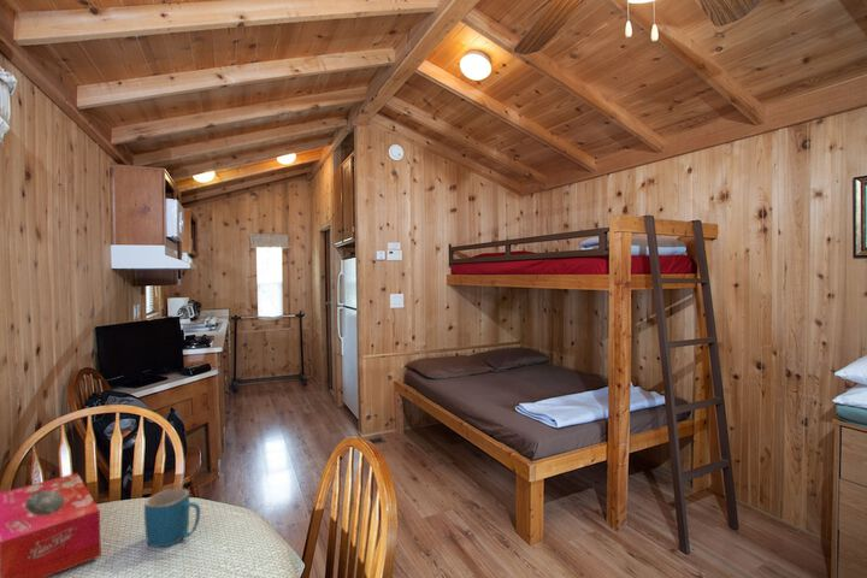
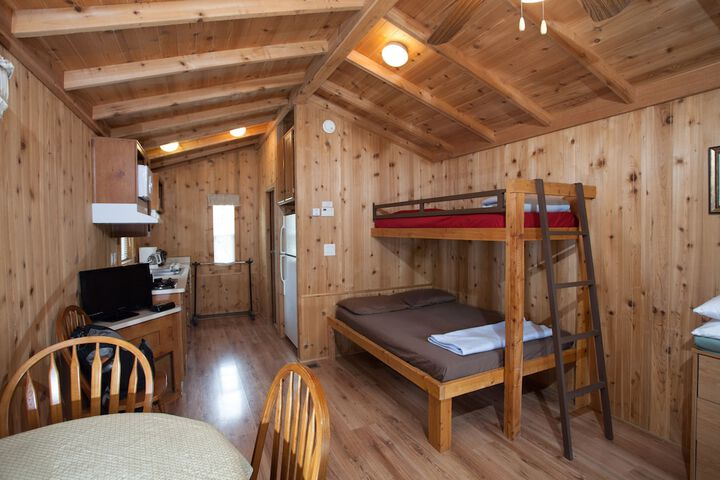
- tissue box (45, 523)
- mug (175, 517)
